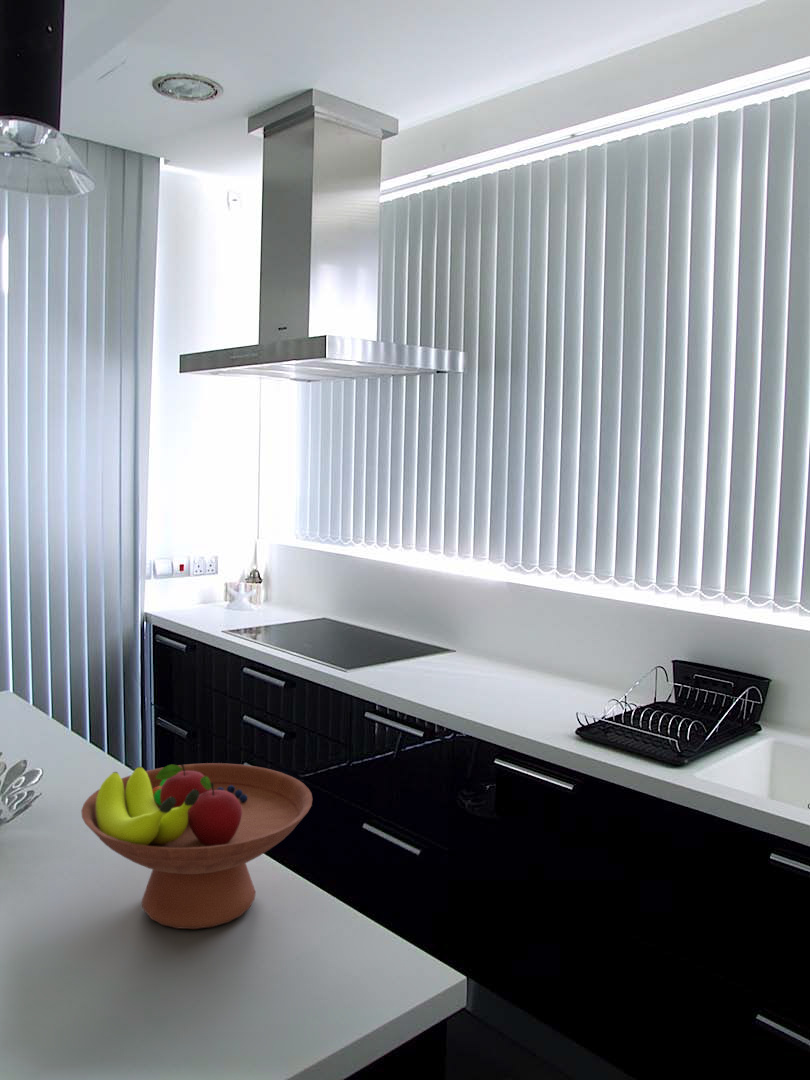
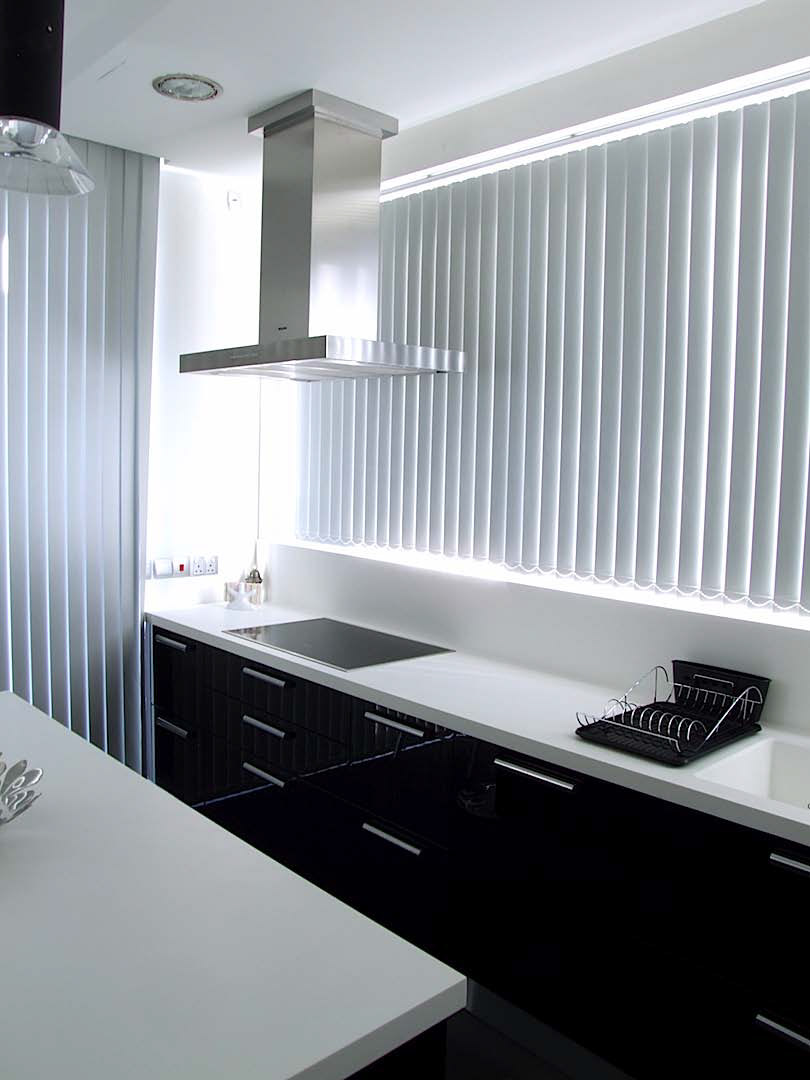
- fruit bowl (199, 832)
